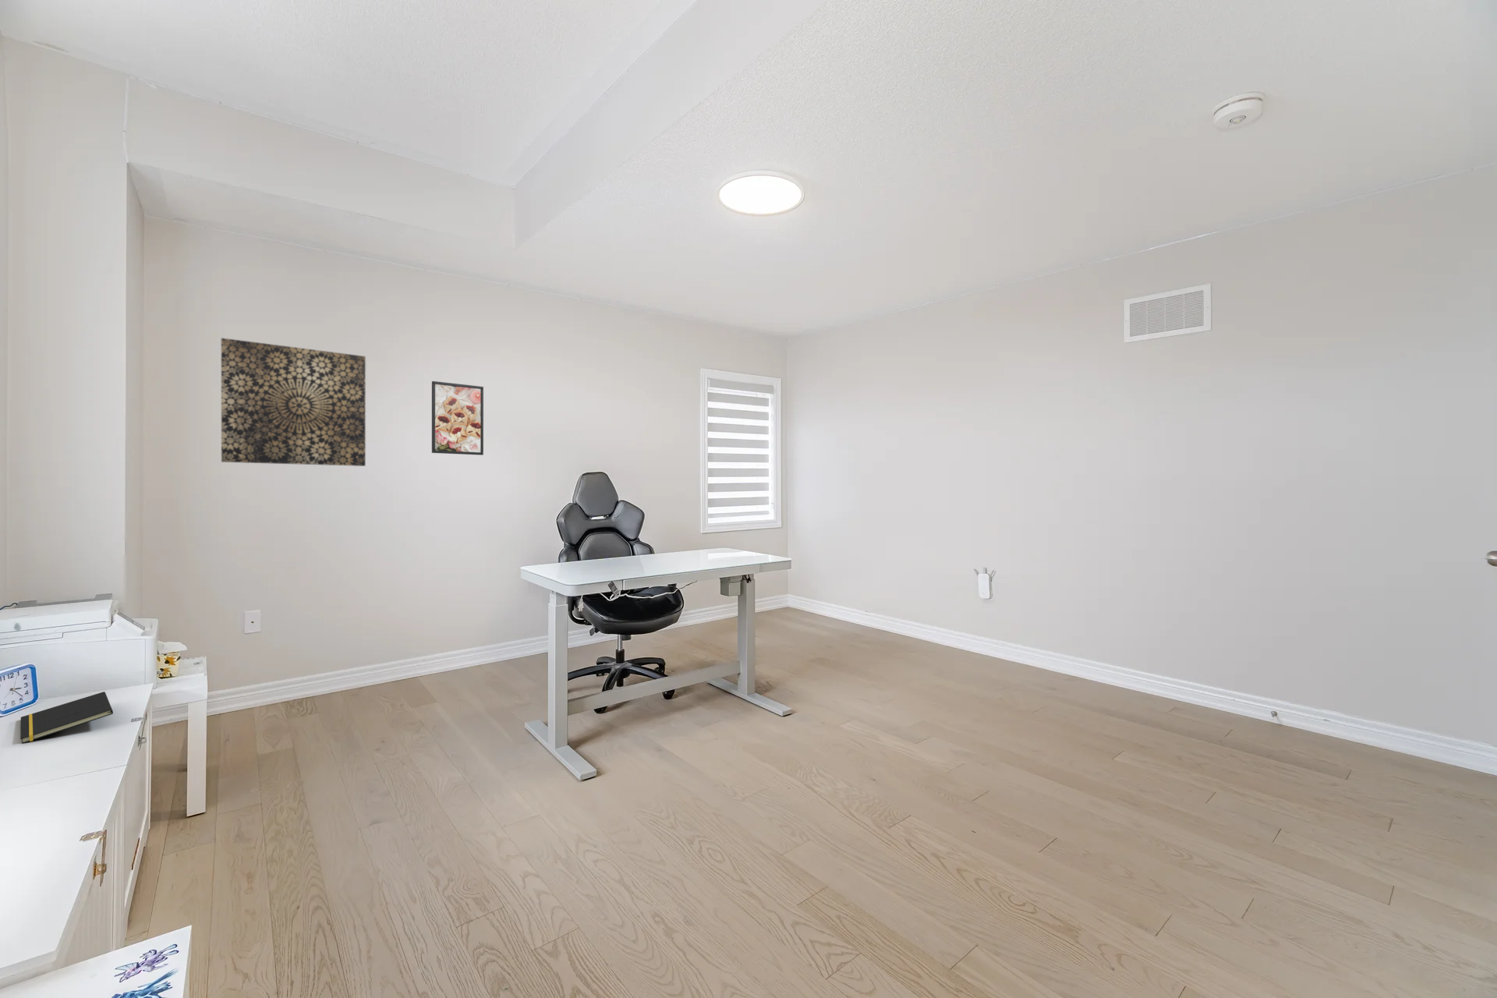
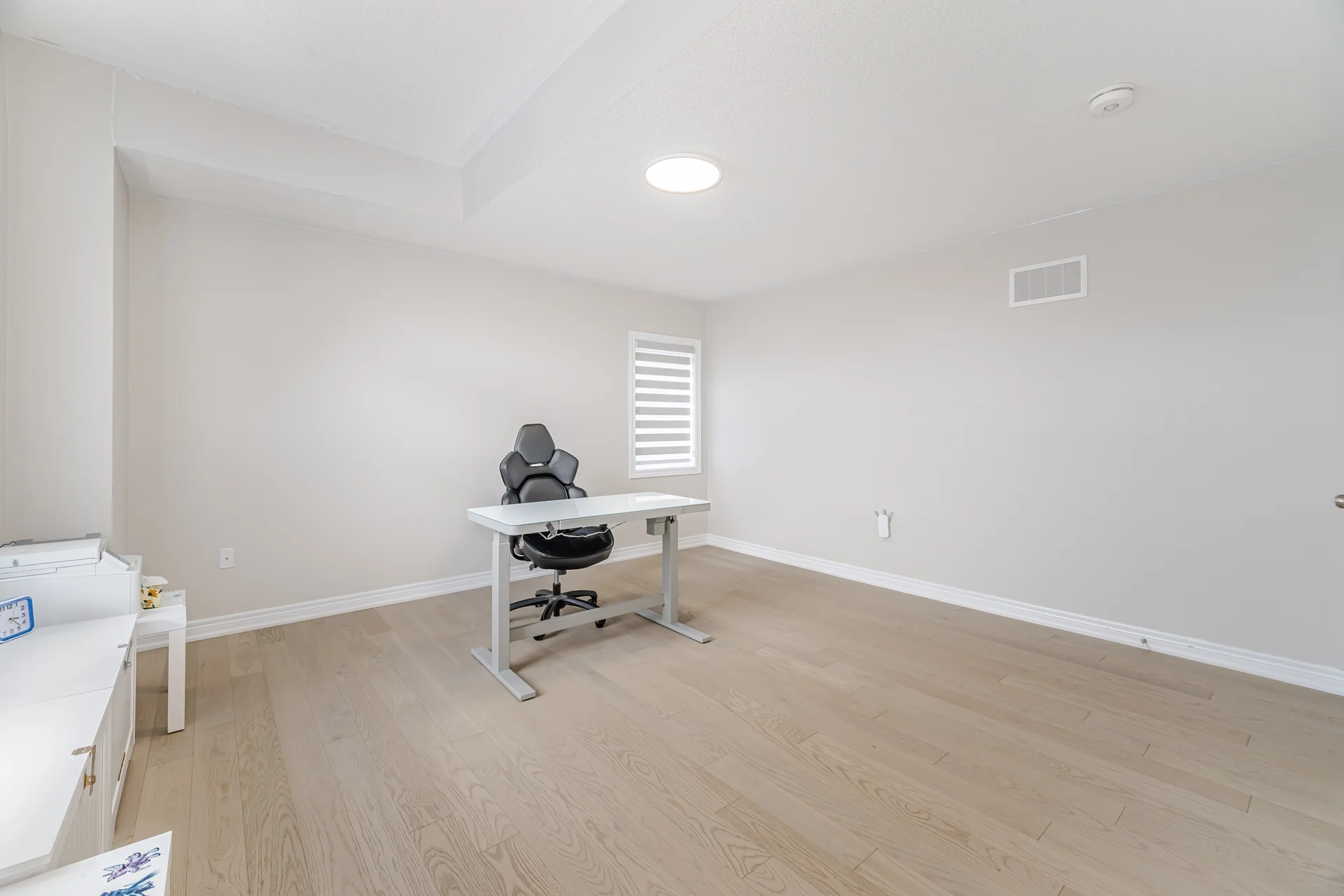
- wall art (297, 405)
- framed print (458, 419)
- notepad (66, 715)
